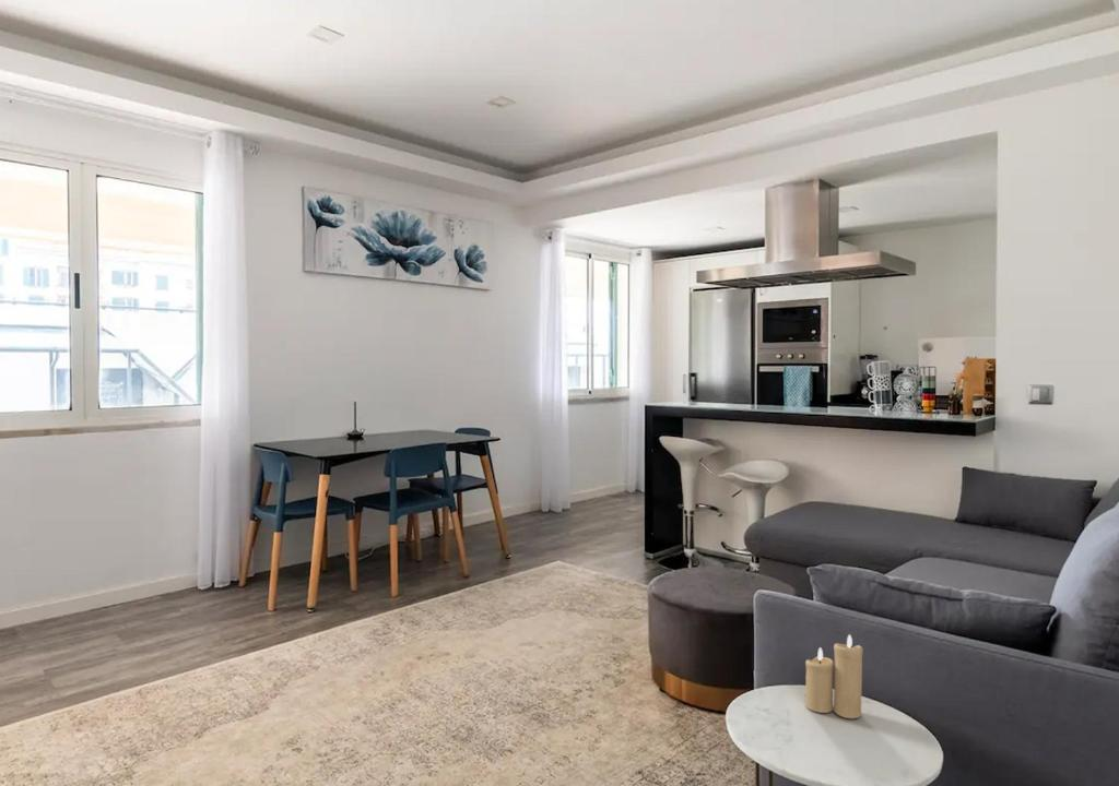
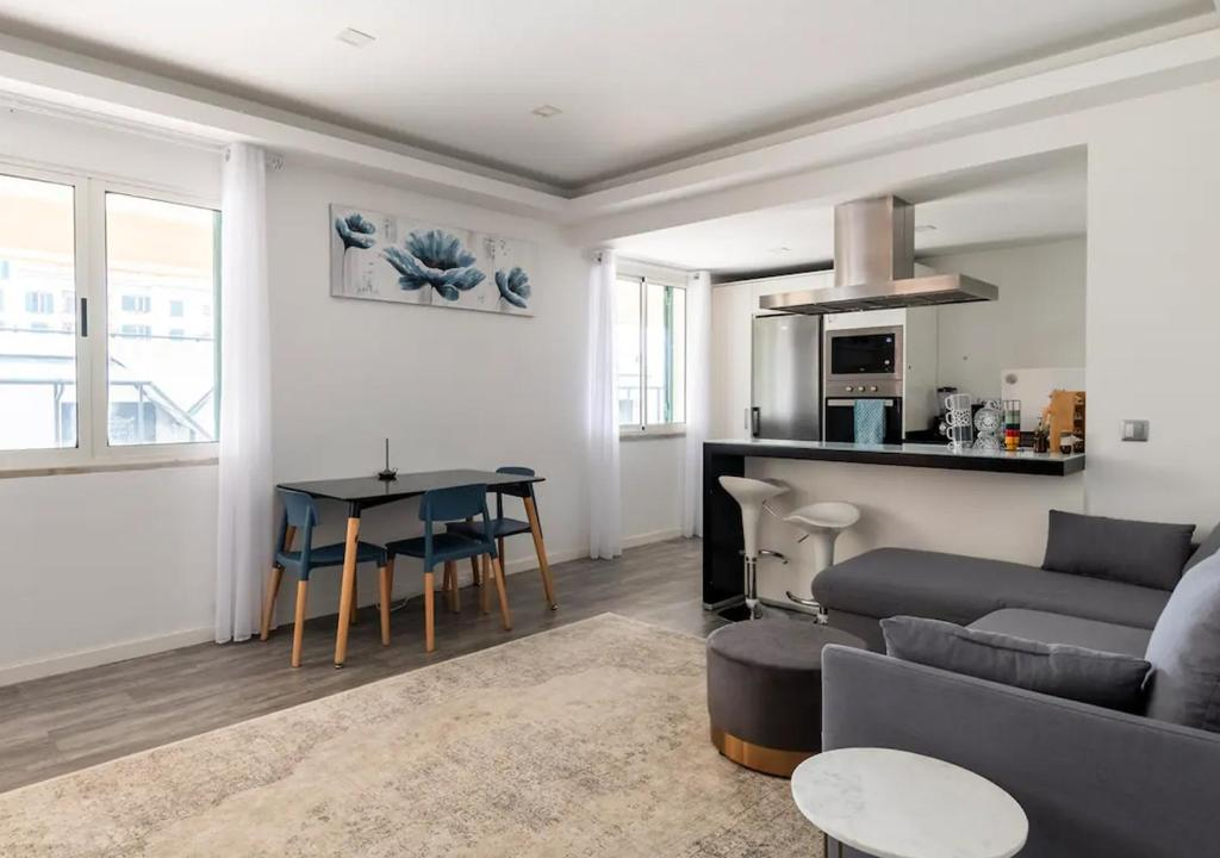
- candle (832, 670)
